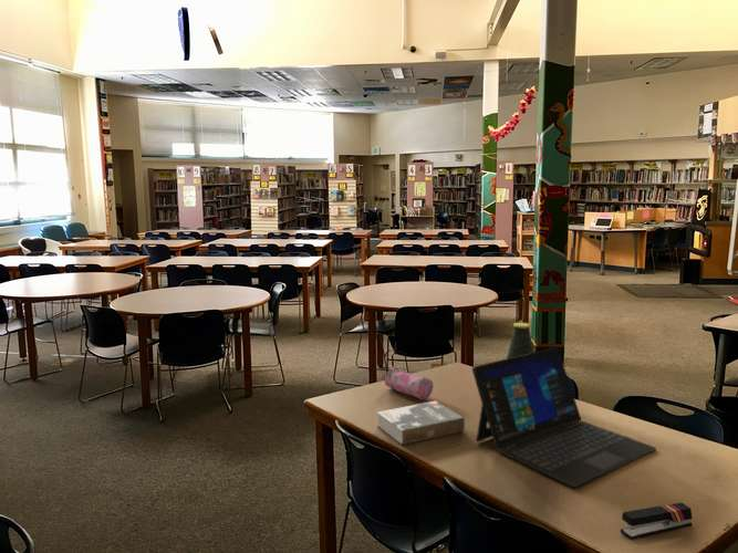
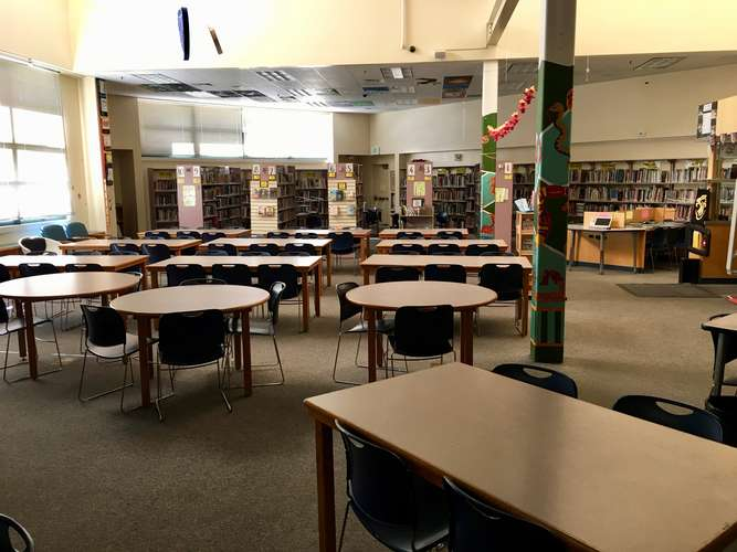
- bottle (519, 355)
- pencil case (407, 382)
- book (419, 421)
- laptop (562, 407)
- stapler (657, 518)
